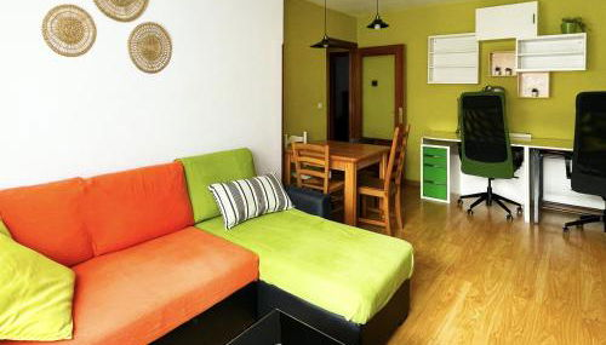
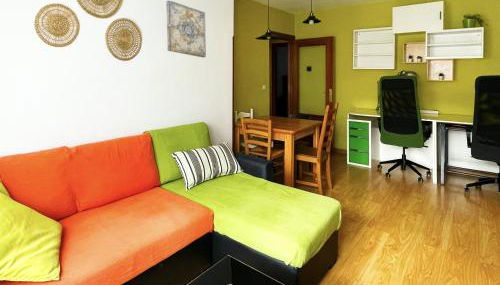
+ wall art (187, 30)
